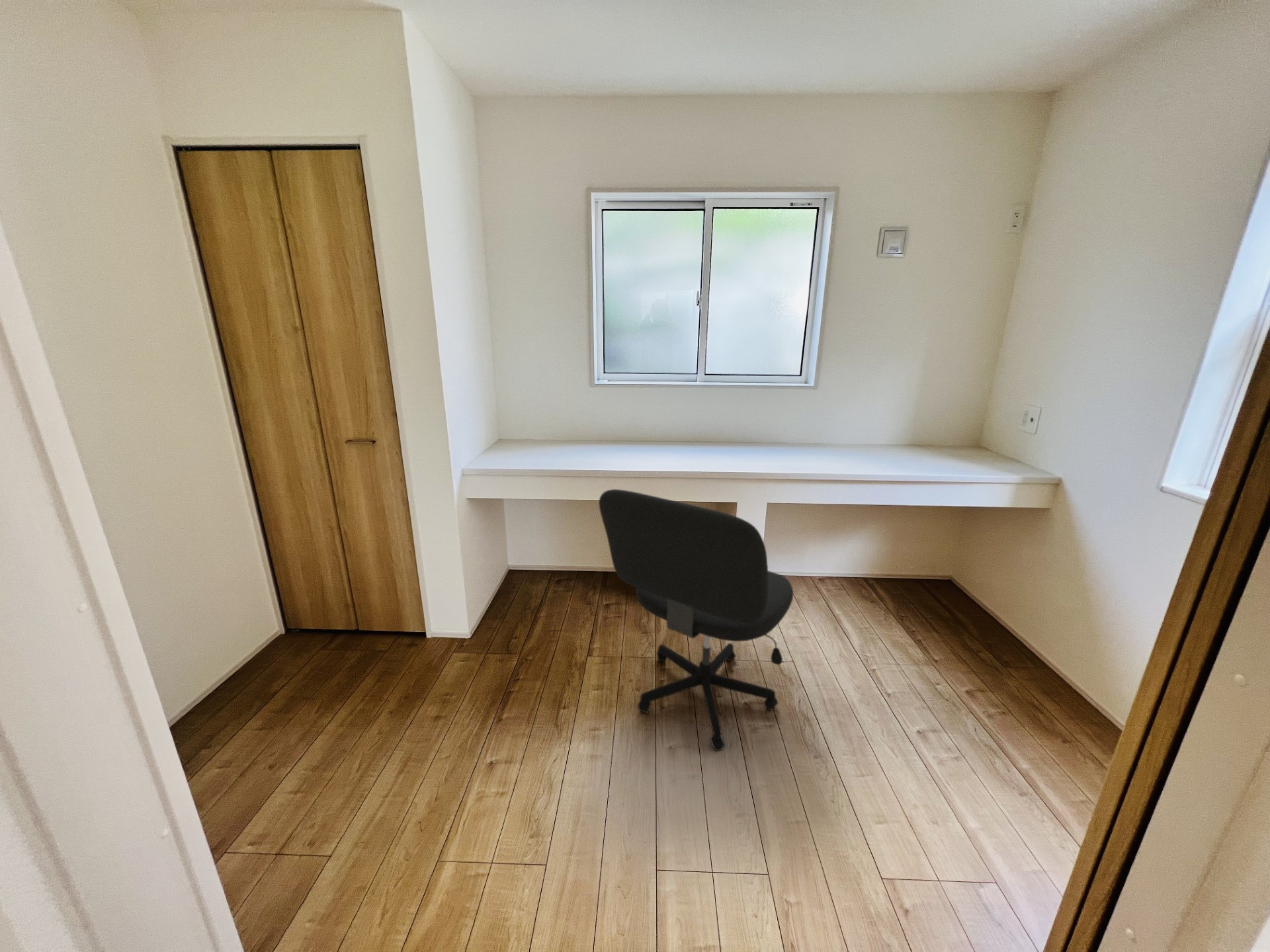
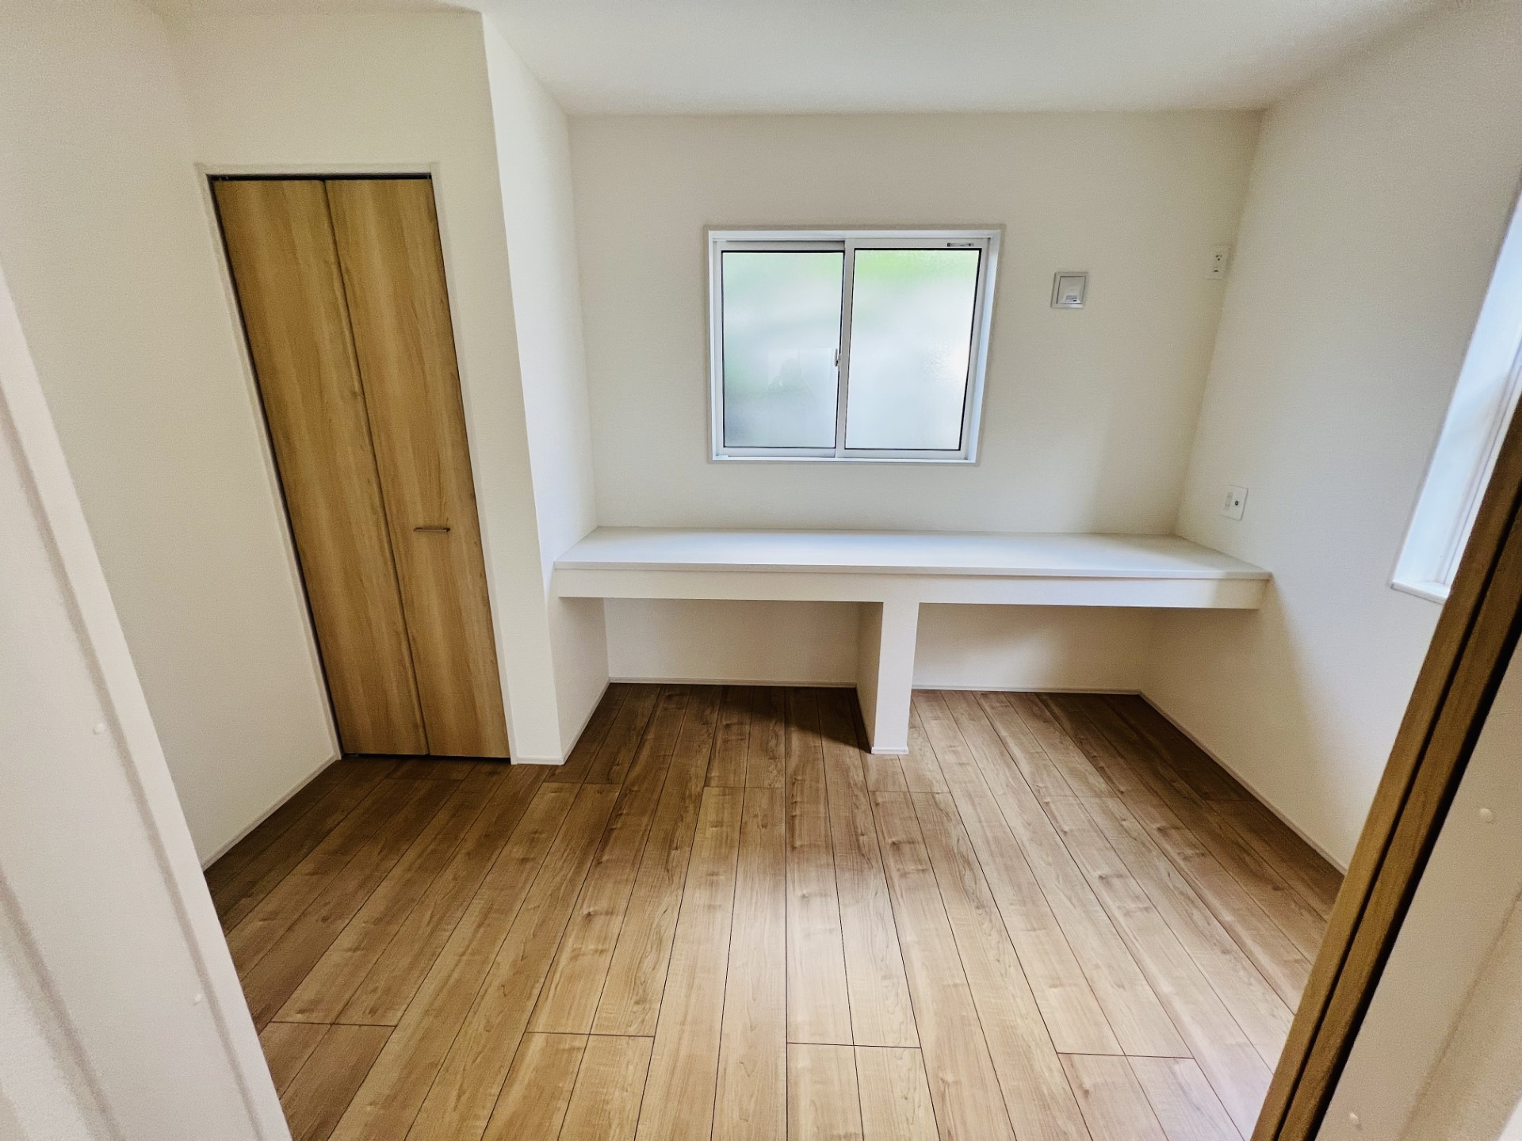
- office chair (710, 598)
